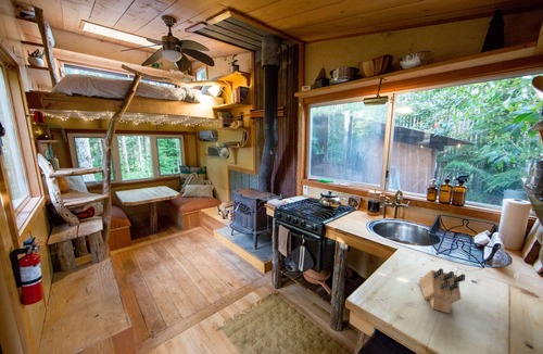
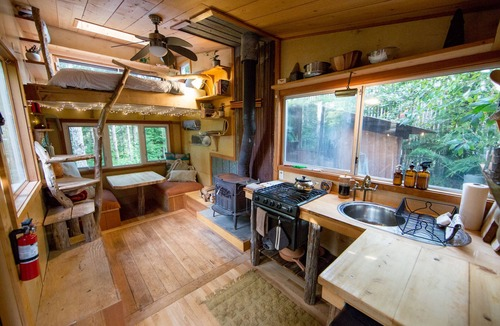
- knife block (440, 279)
